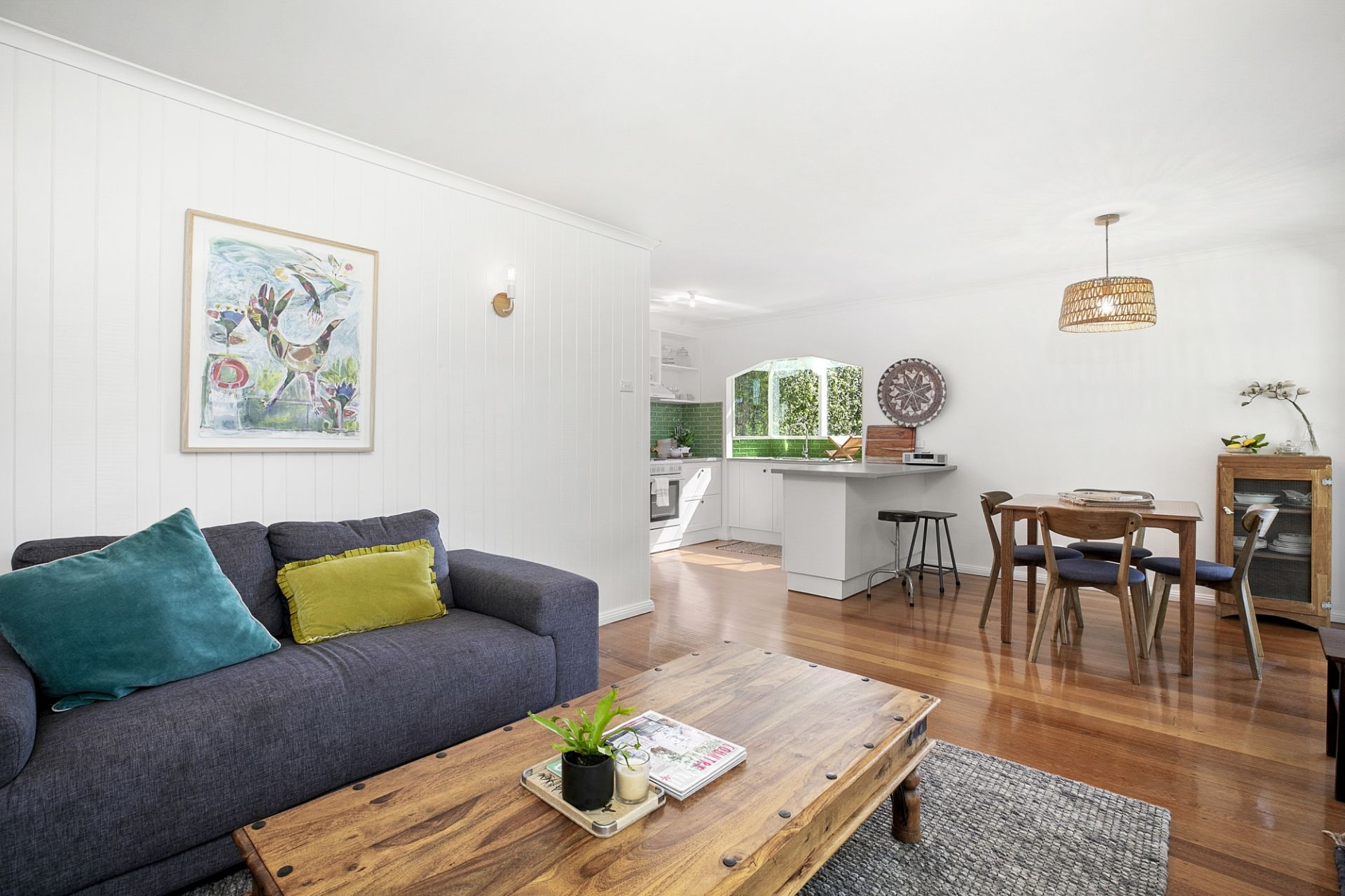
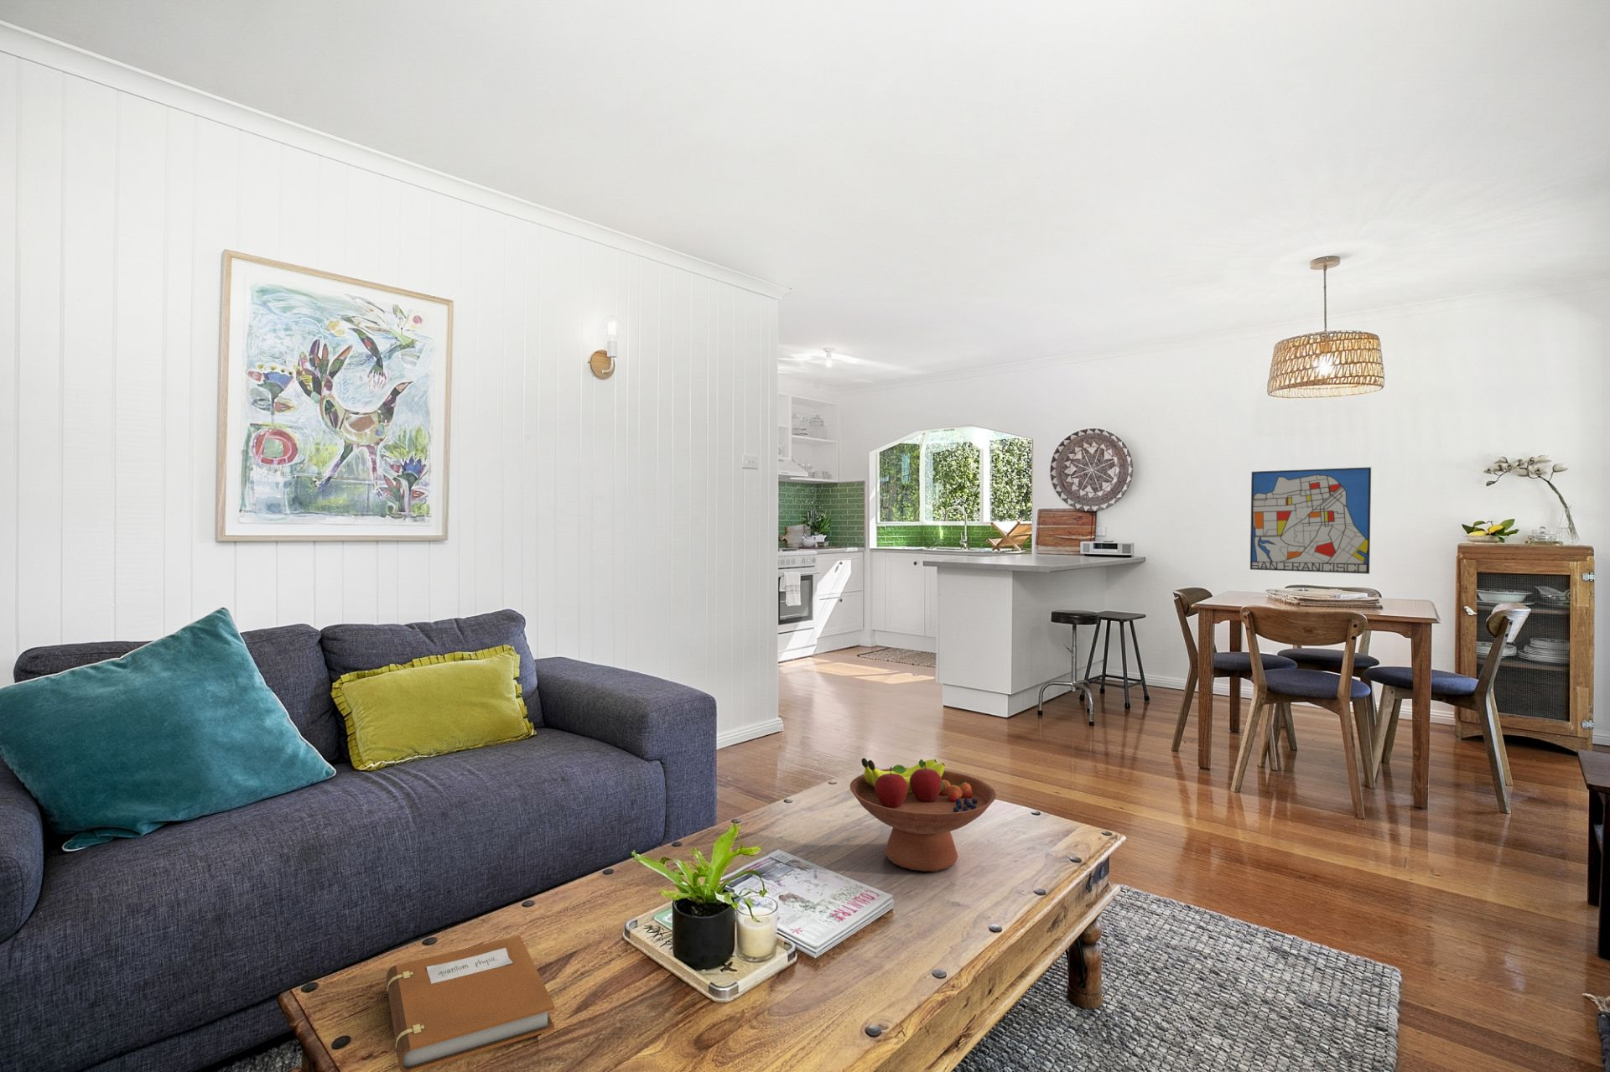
+ wall art (1307, 520)
+ notebook (466, 995)
+ fruit bowl (922, 810)
